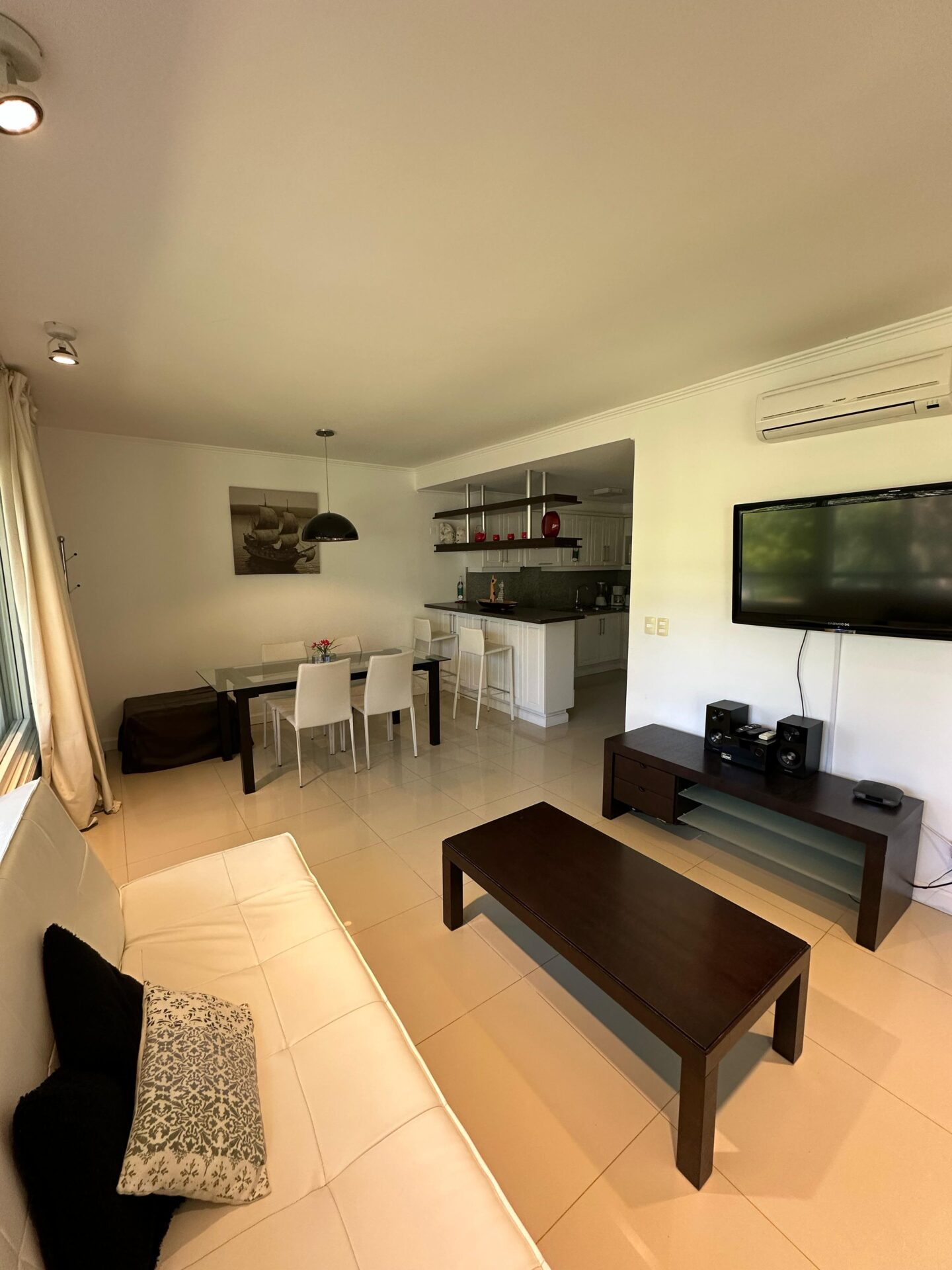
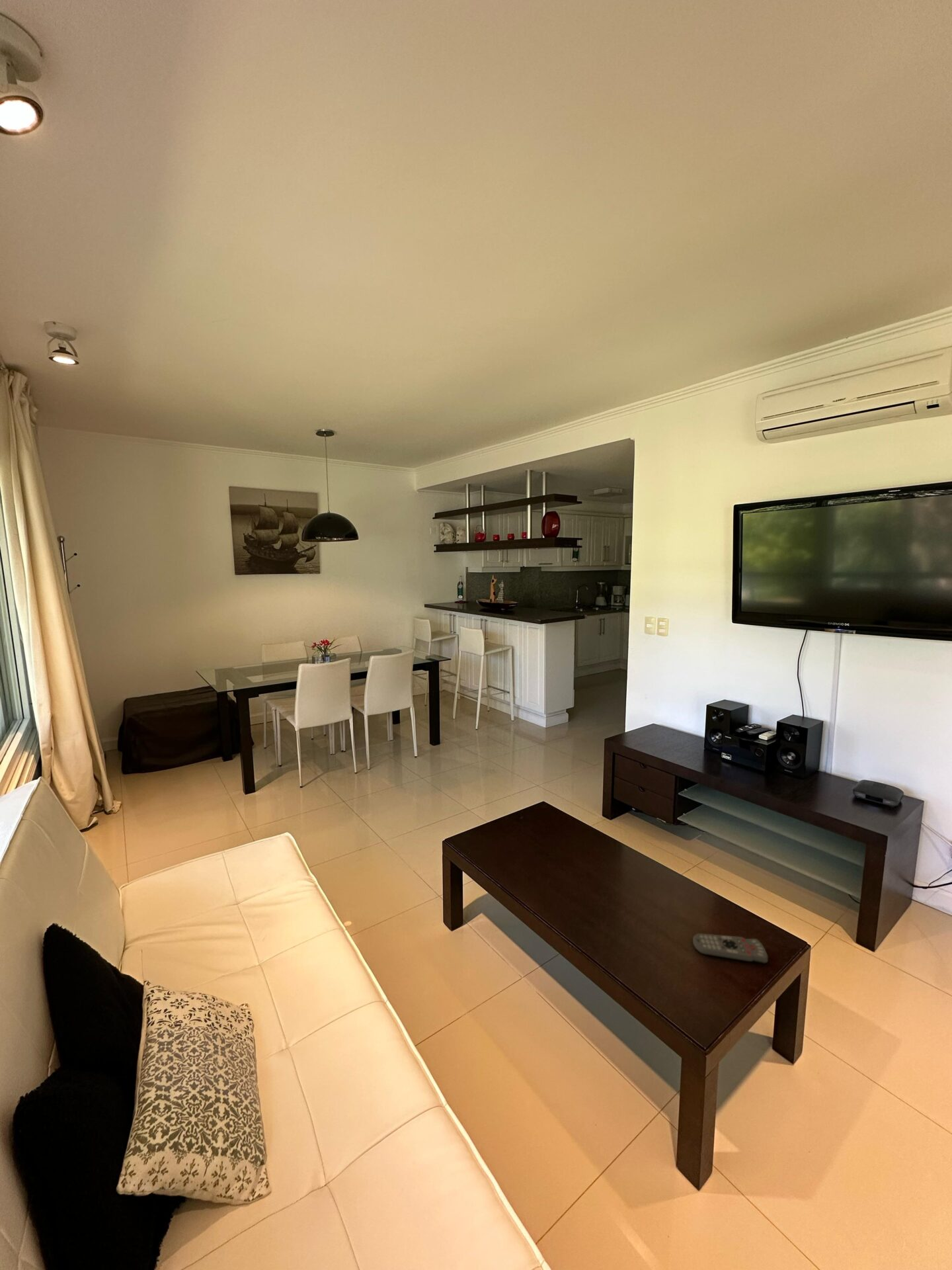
+ remote control (729, 947)
